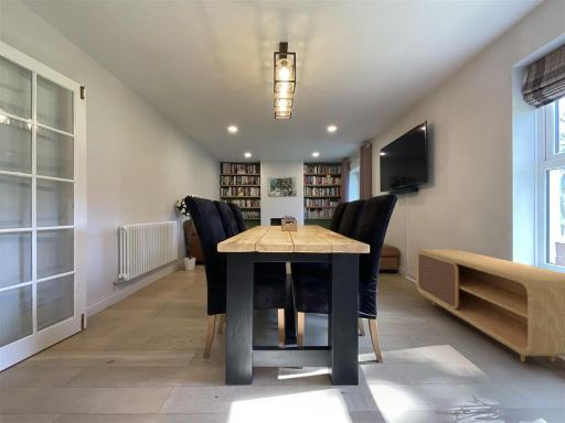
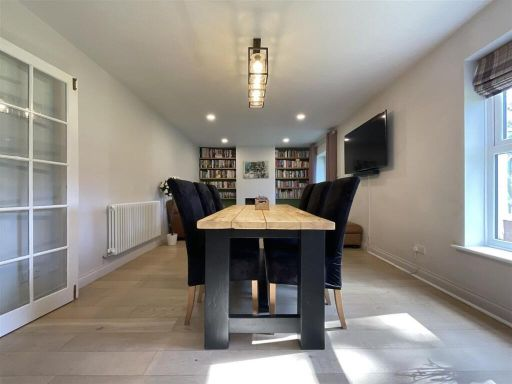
- tv stand (479, 292)
